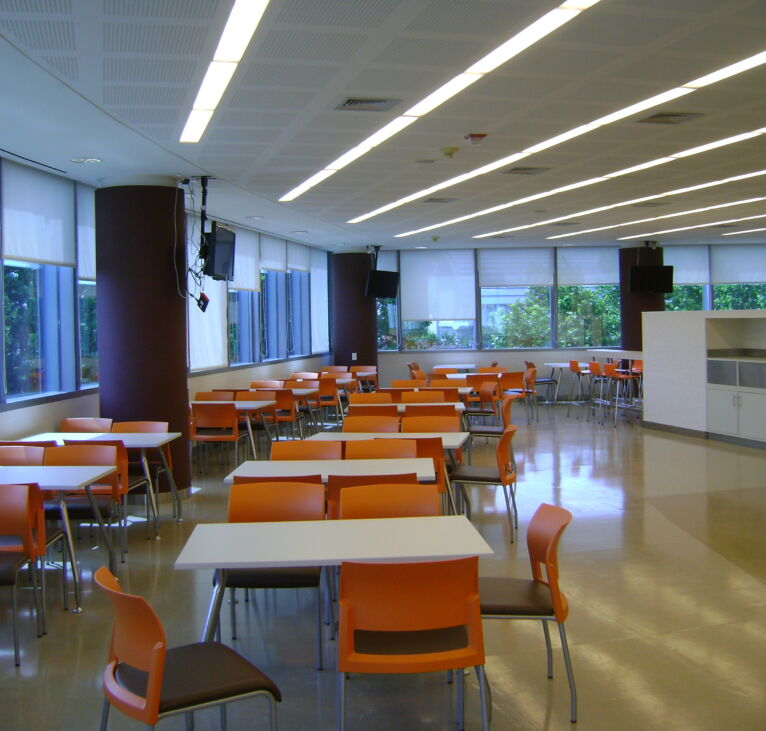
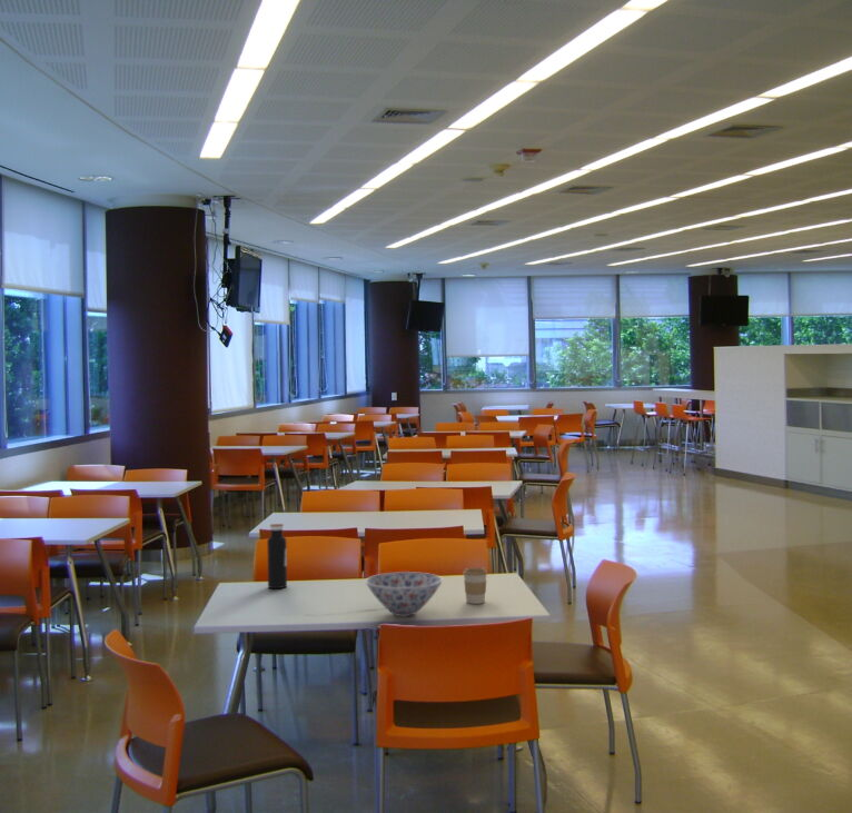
+ bowl (404, 596)
+ water bottle (277, 555)
+ coffee cup (475, 584)
